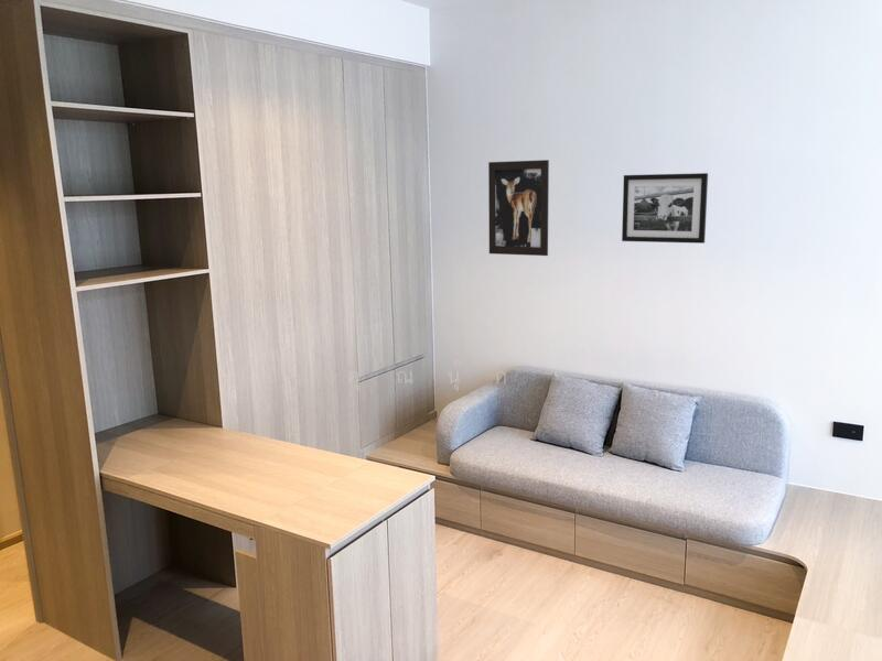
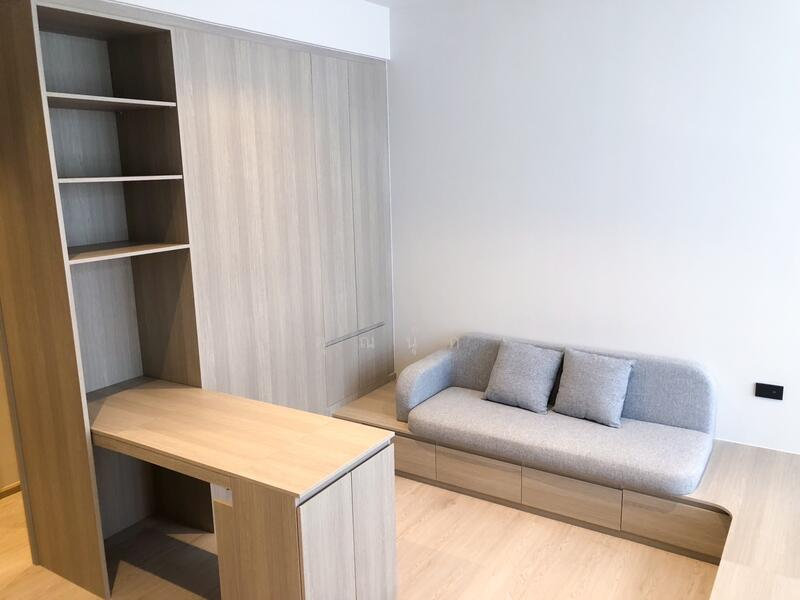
- wall art (517, 208)
- picture frame (663, 208)
